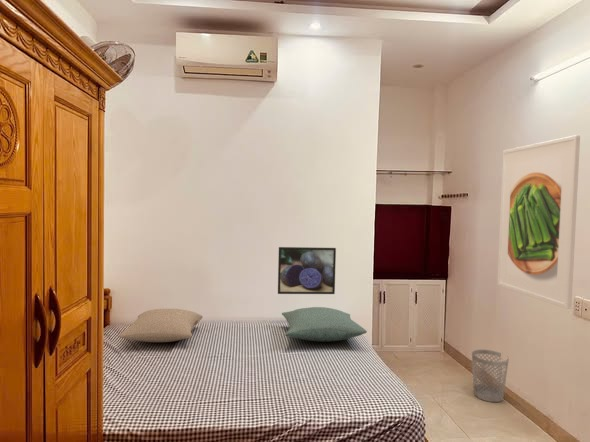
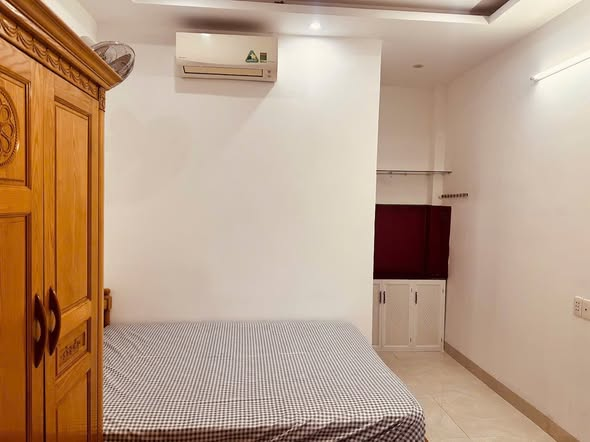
- pillow (320, 322)
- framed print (533, 220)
- pillow (163, 325)
- wastebasket (488, 375)
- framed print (306, 270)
